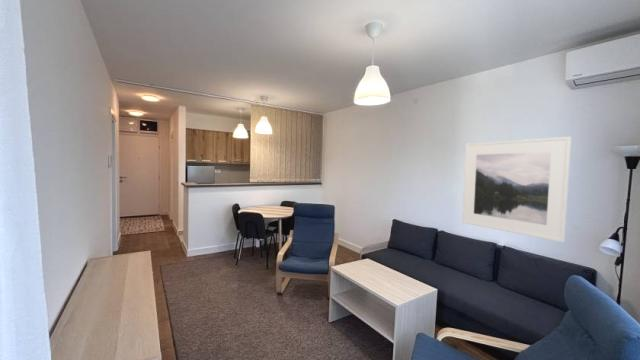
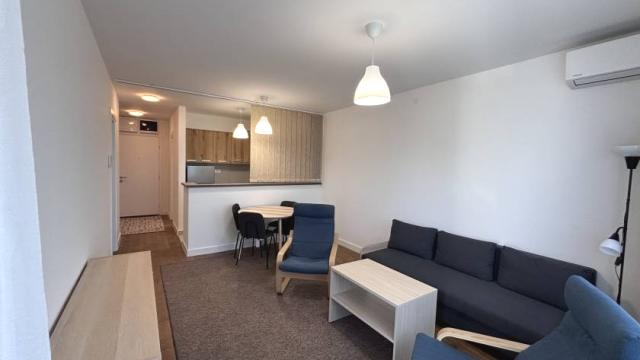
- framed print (508, 186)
